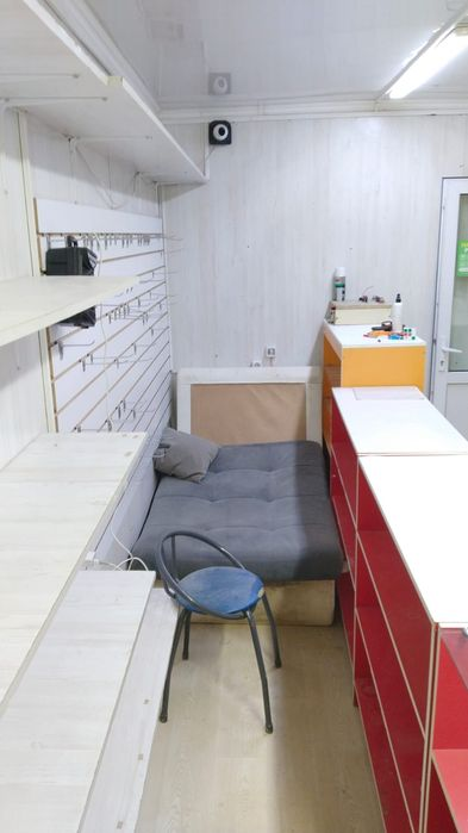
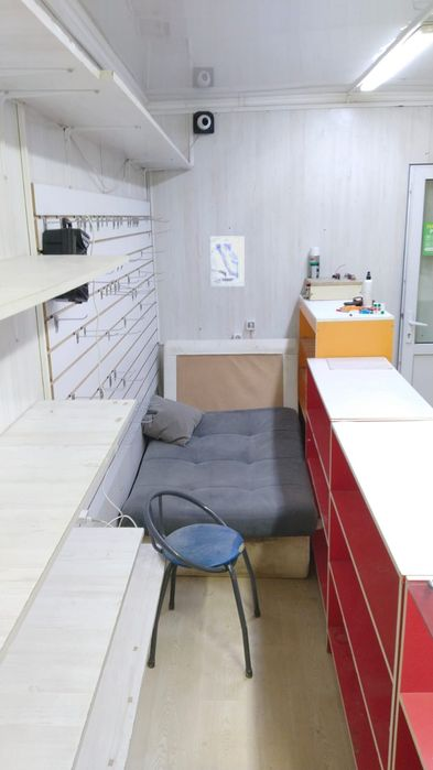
+ wall art (227, 261)
